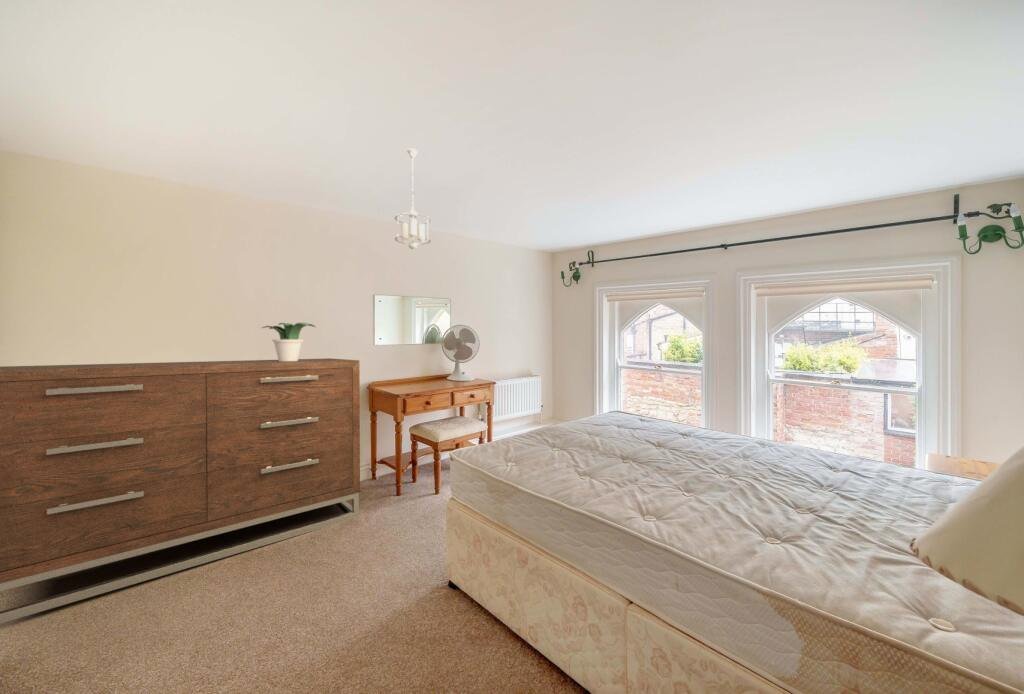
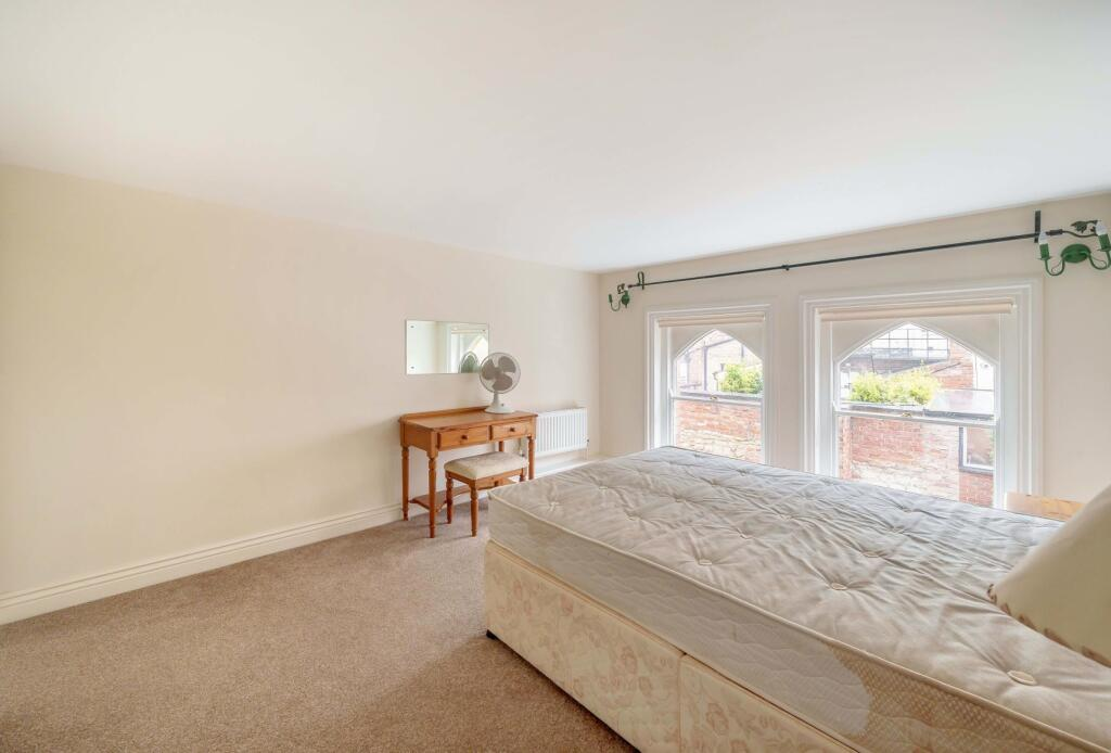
- potted plant (291, 341)
- dresser (200, 453)
- pendant light (412, 200)
